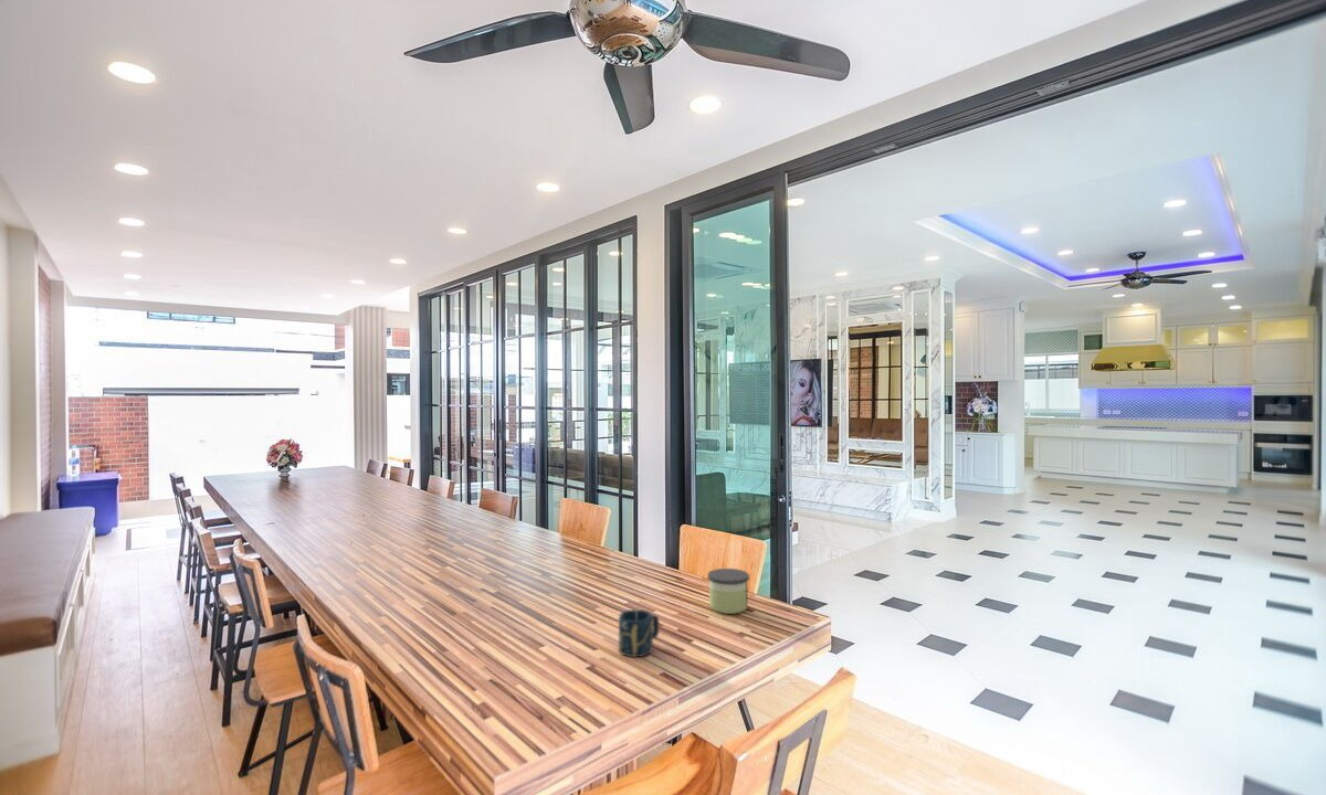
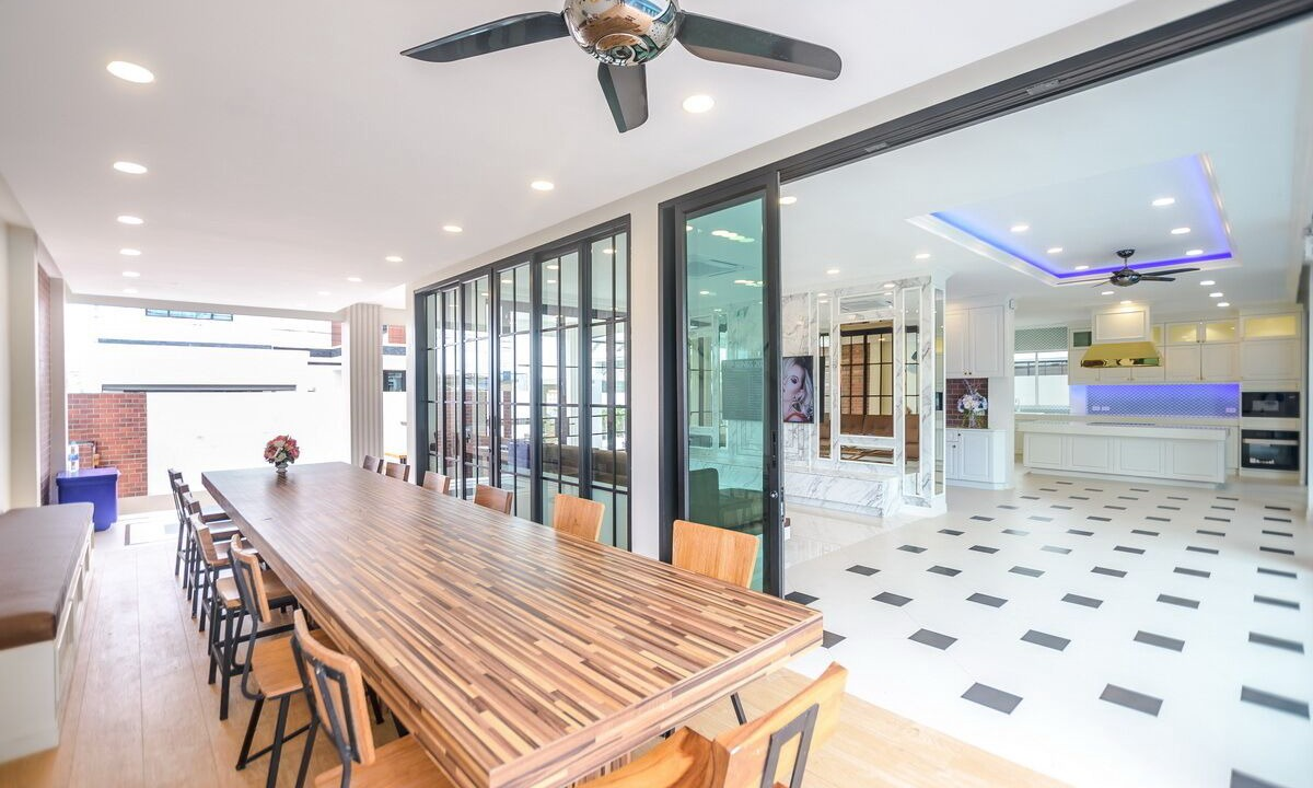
- cup (640, 630)
- candle (728, 591)
